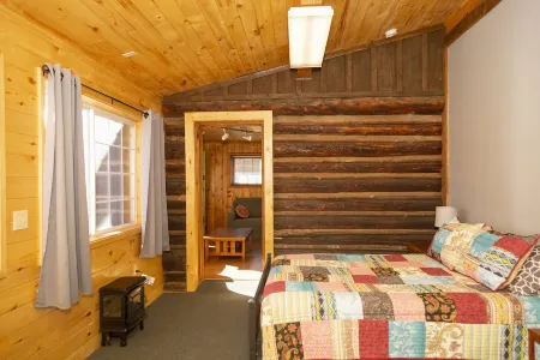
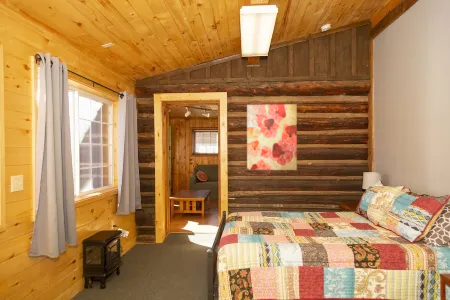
+ wall art (271, 137)
